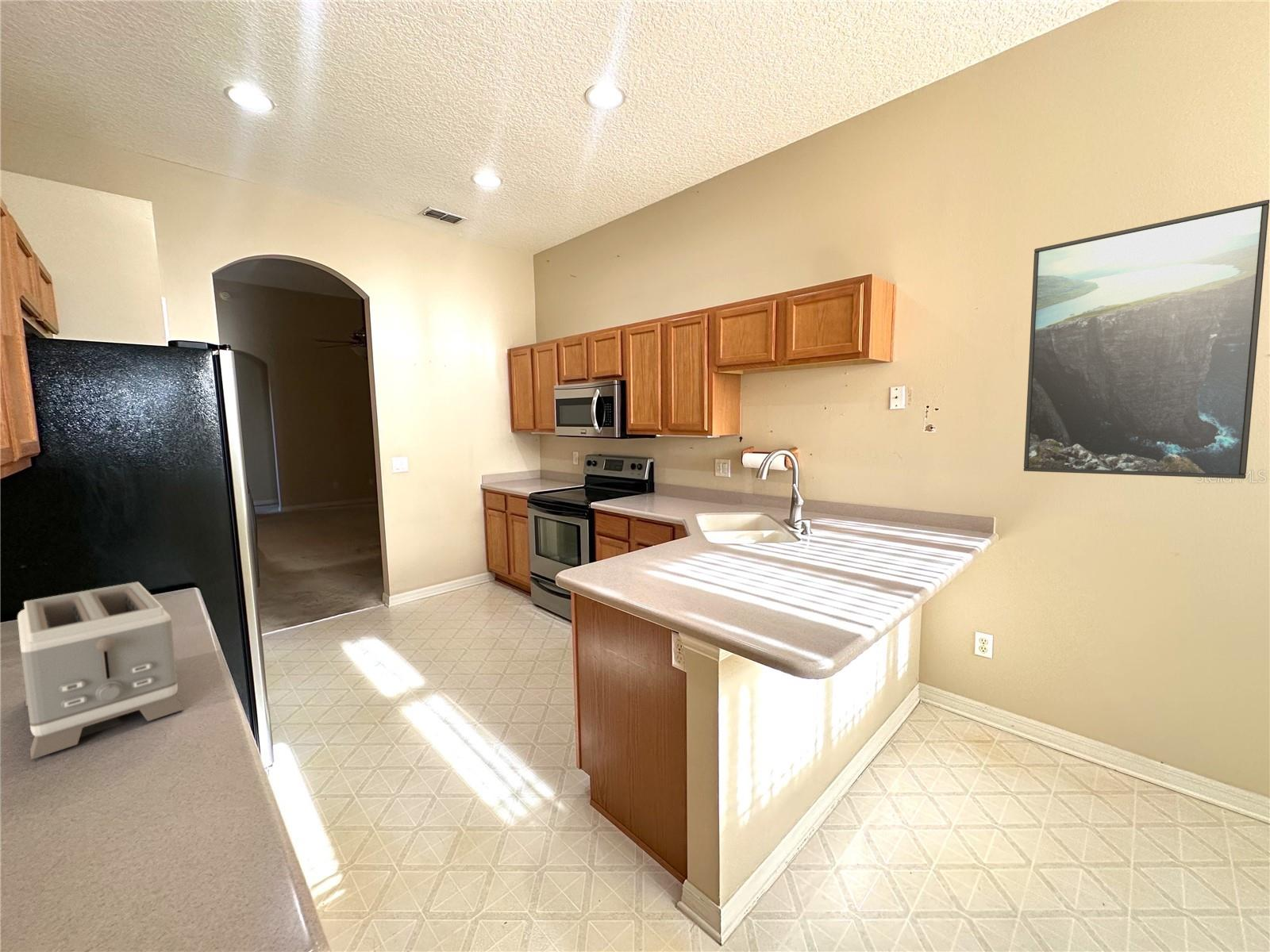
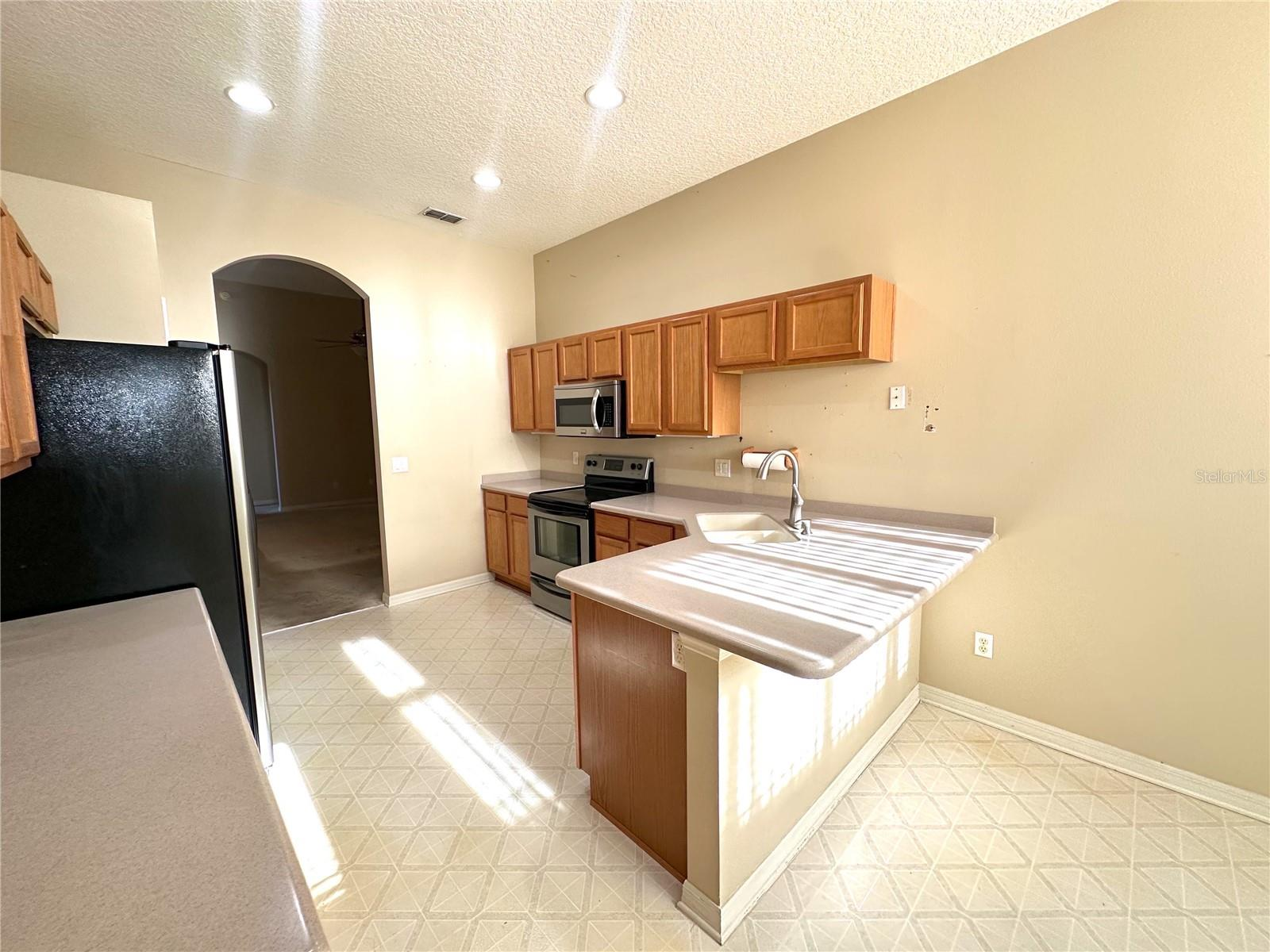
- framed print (1130, 353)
- toaster (98, 656)
